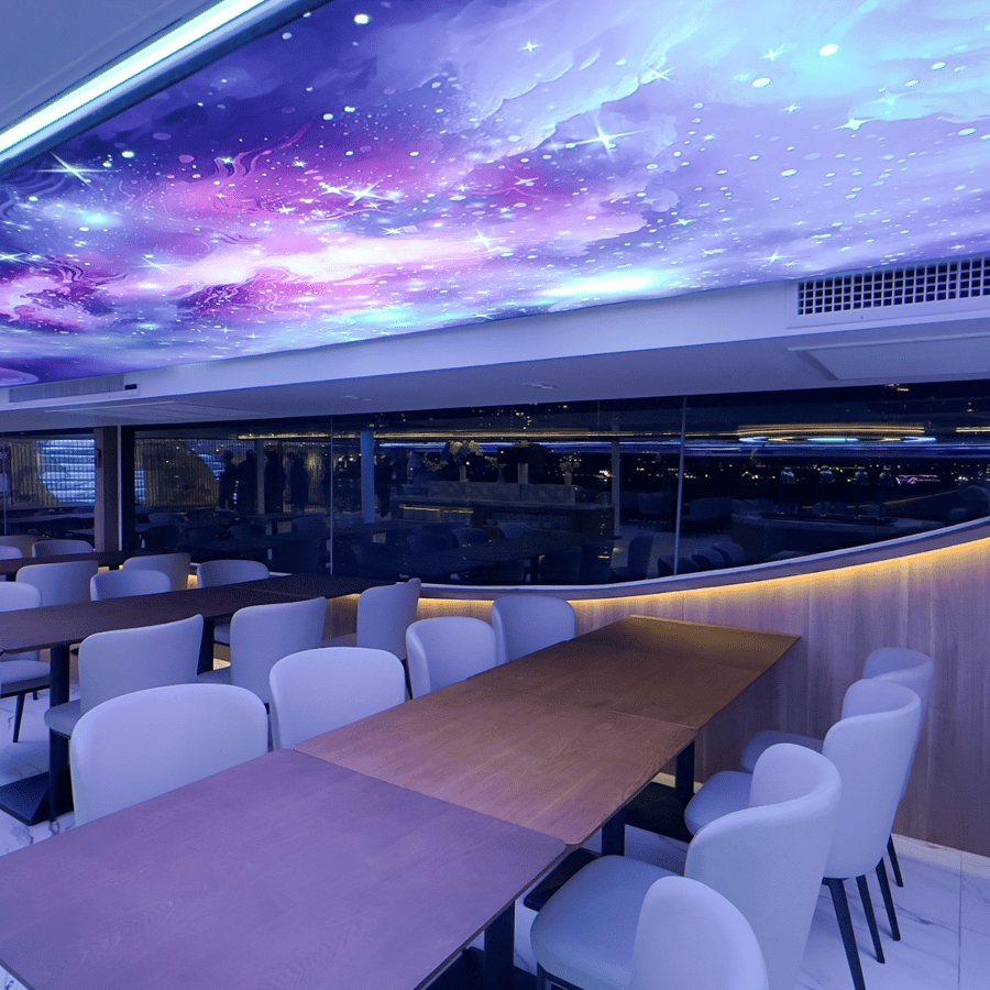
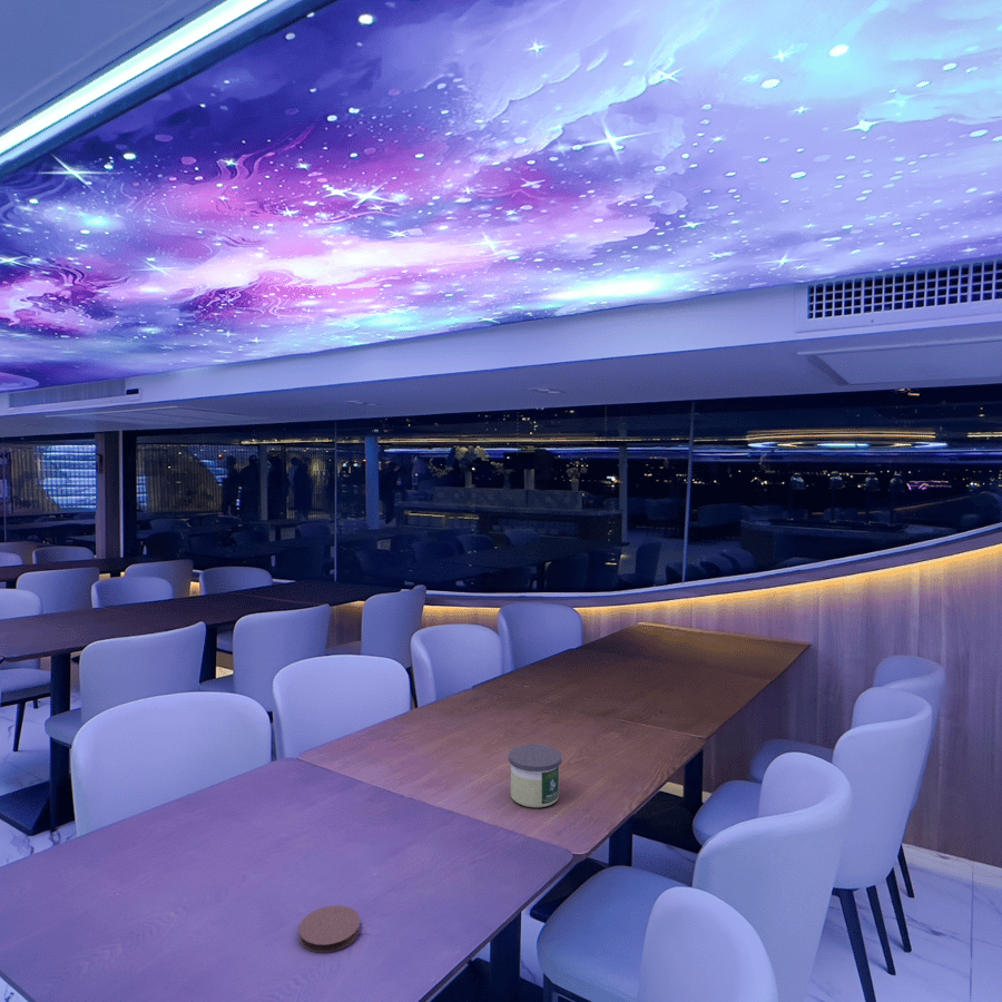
+ candle (534, 776)
+ coaster (330, 927)
